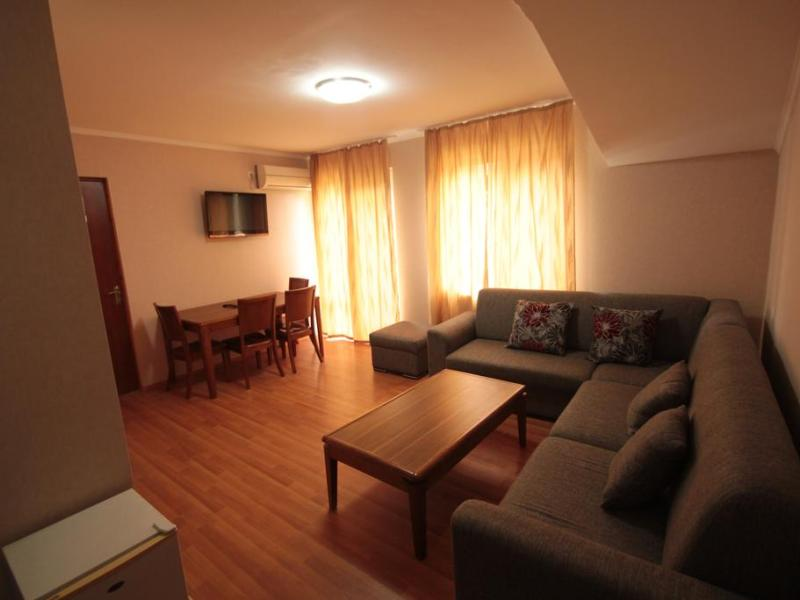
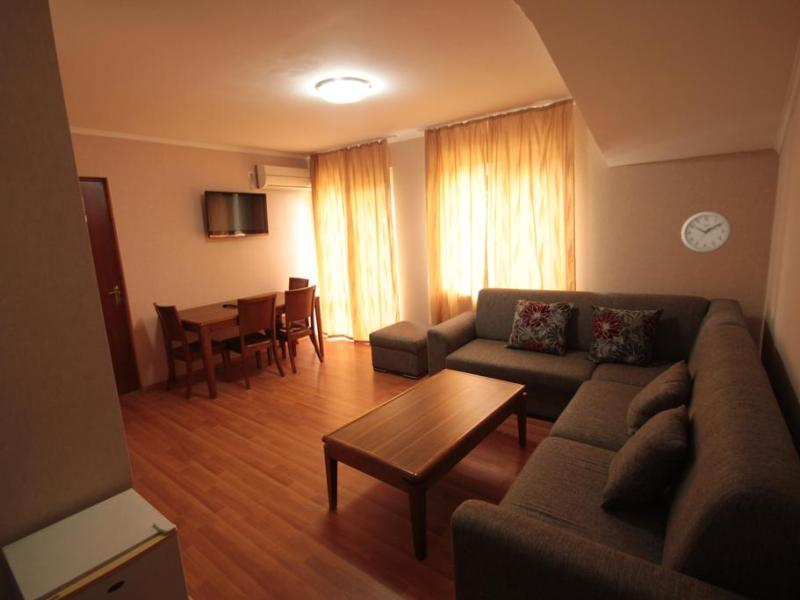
+ wall clock (705, 232)
